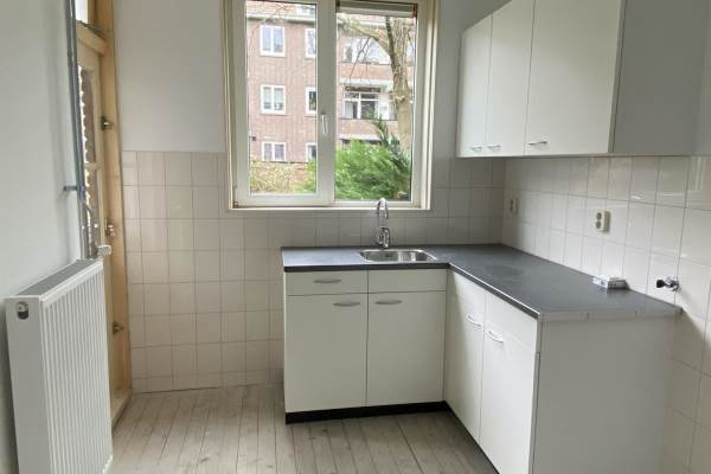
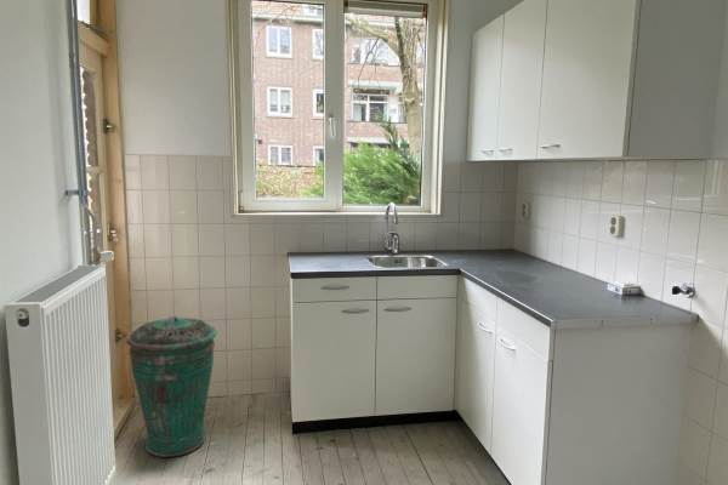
+ trash can (174, 380)
